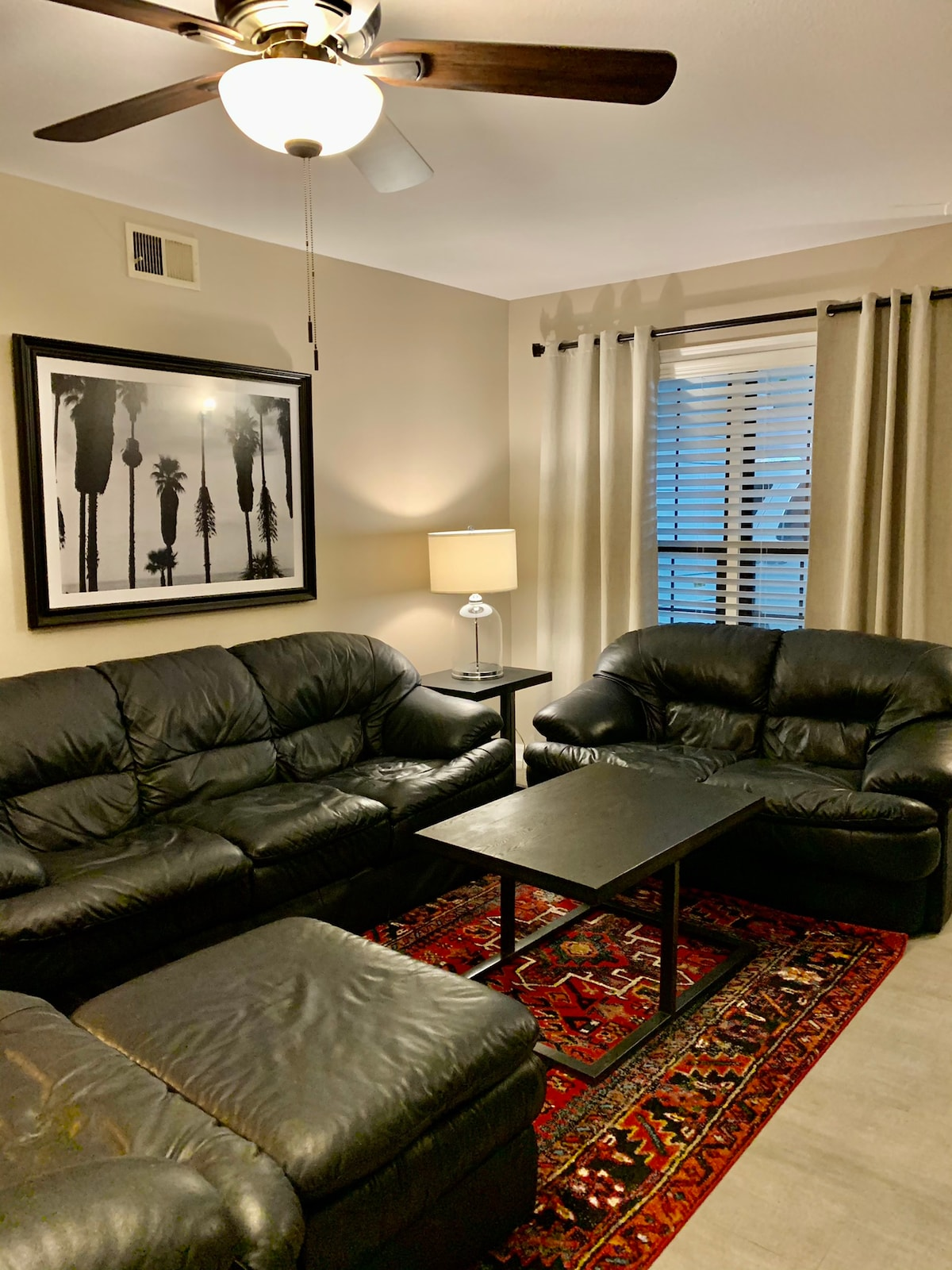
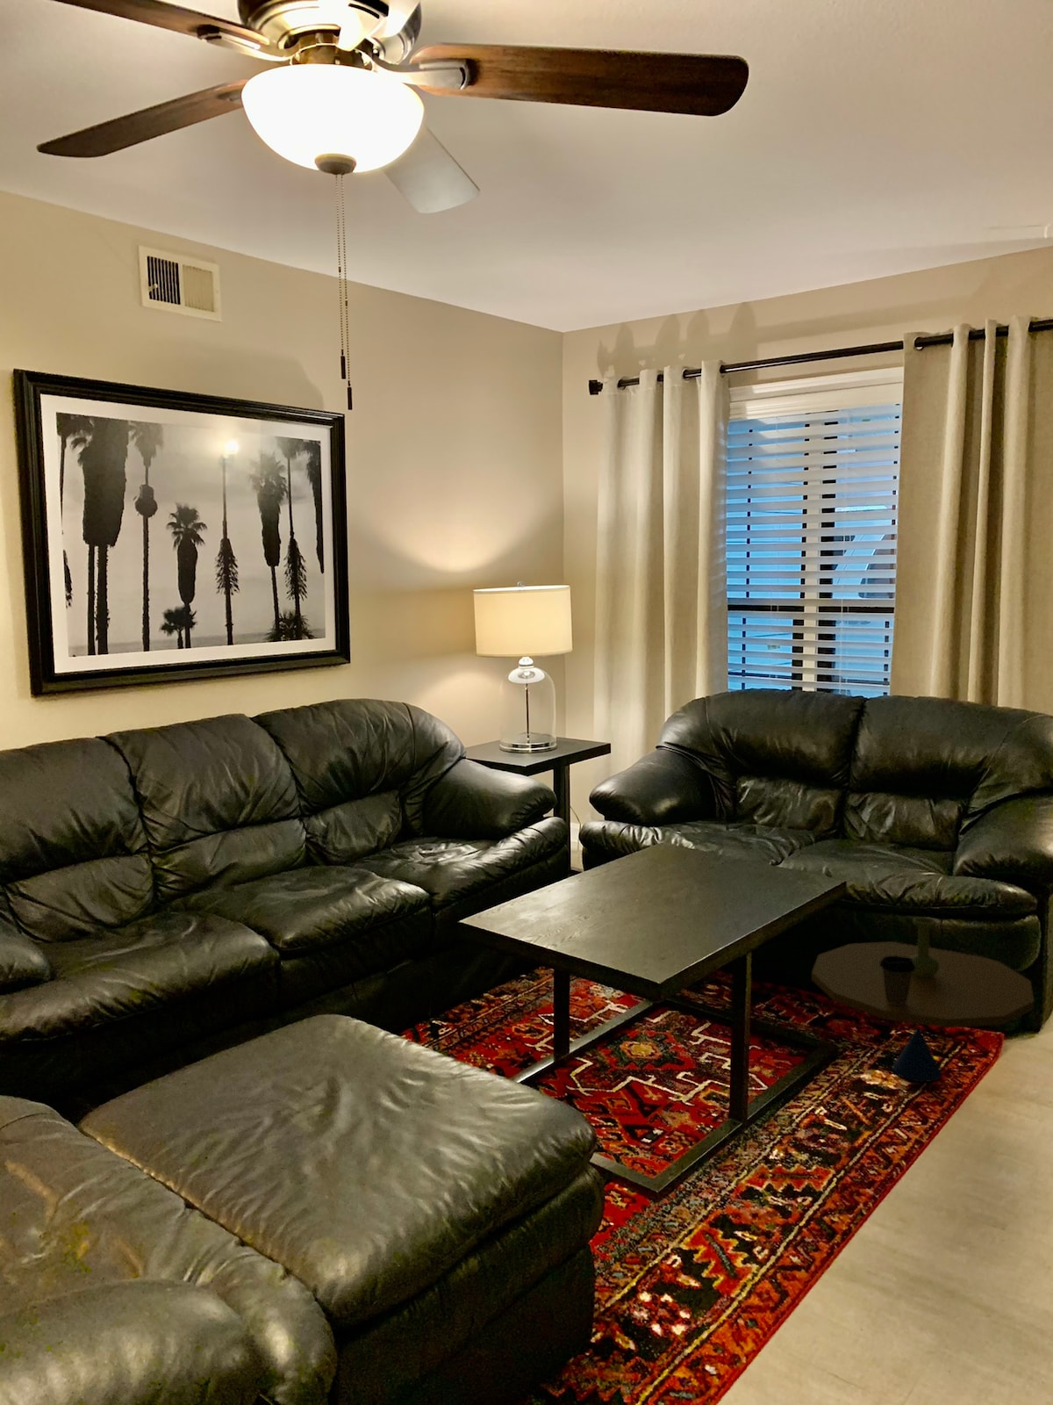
+ side table (919, 996)
+ coffee cup (897, 979)
